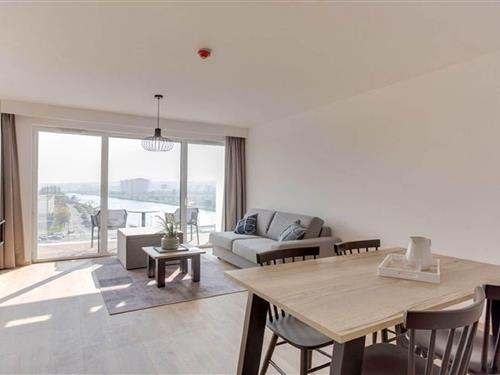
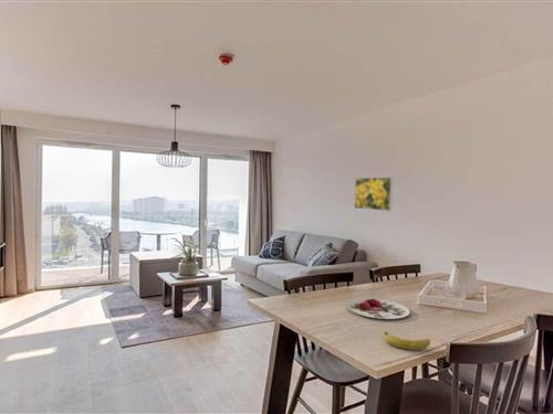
+ fruit (403, 339)
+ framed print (372, 193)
+ plate (377, 307)
